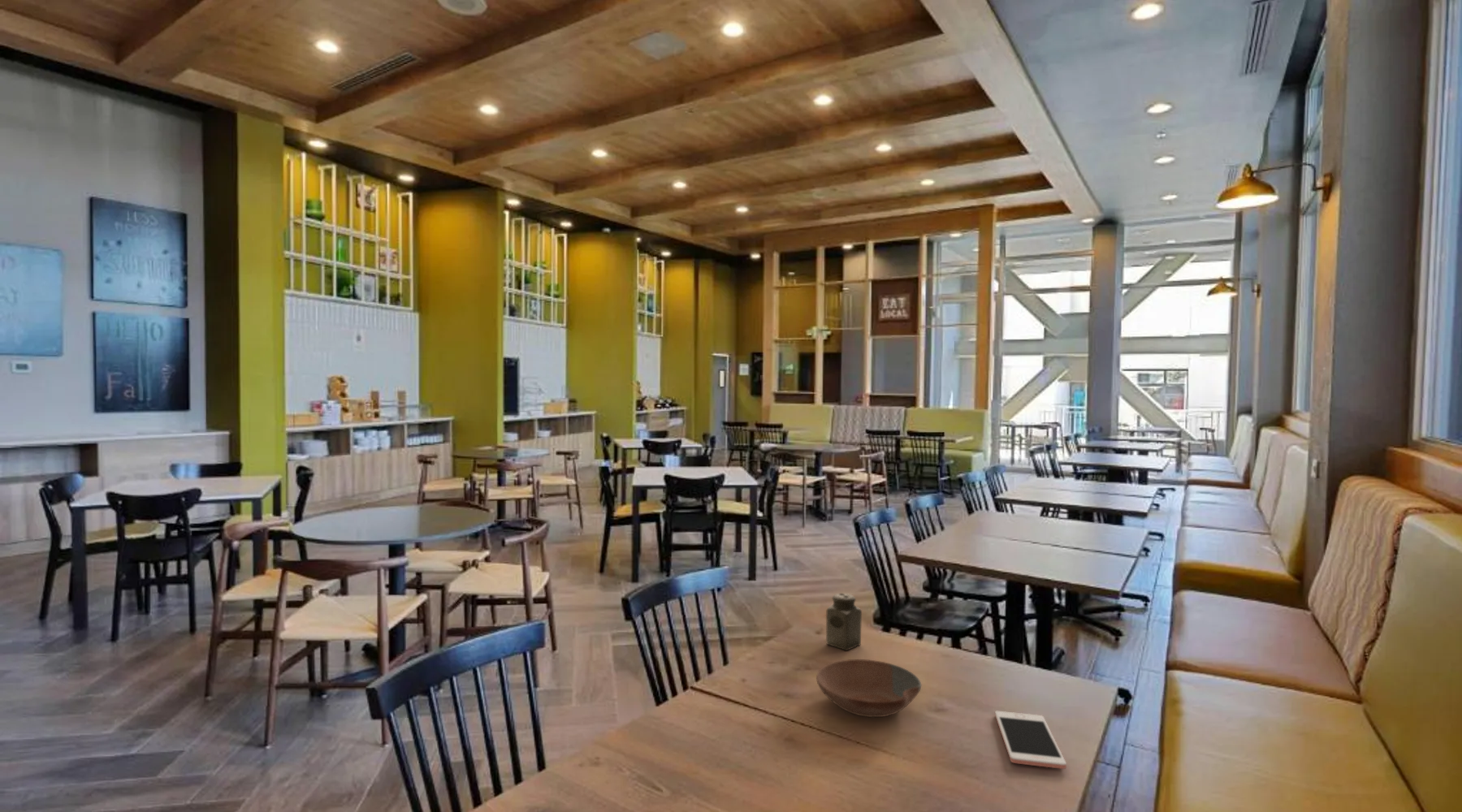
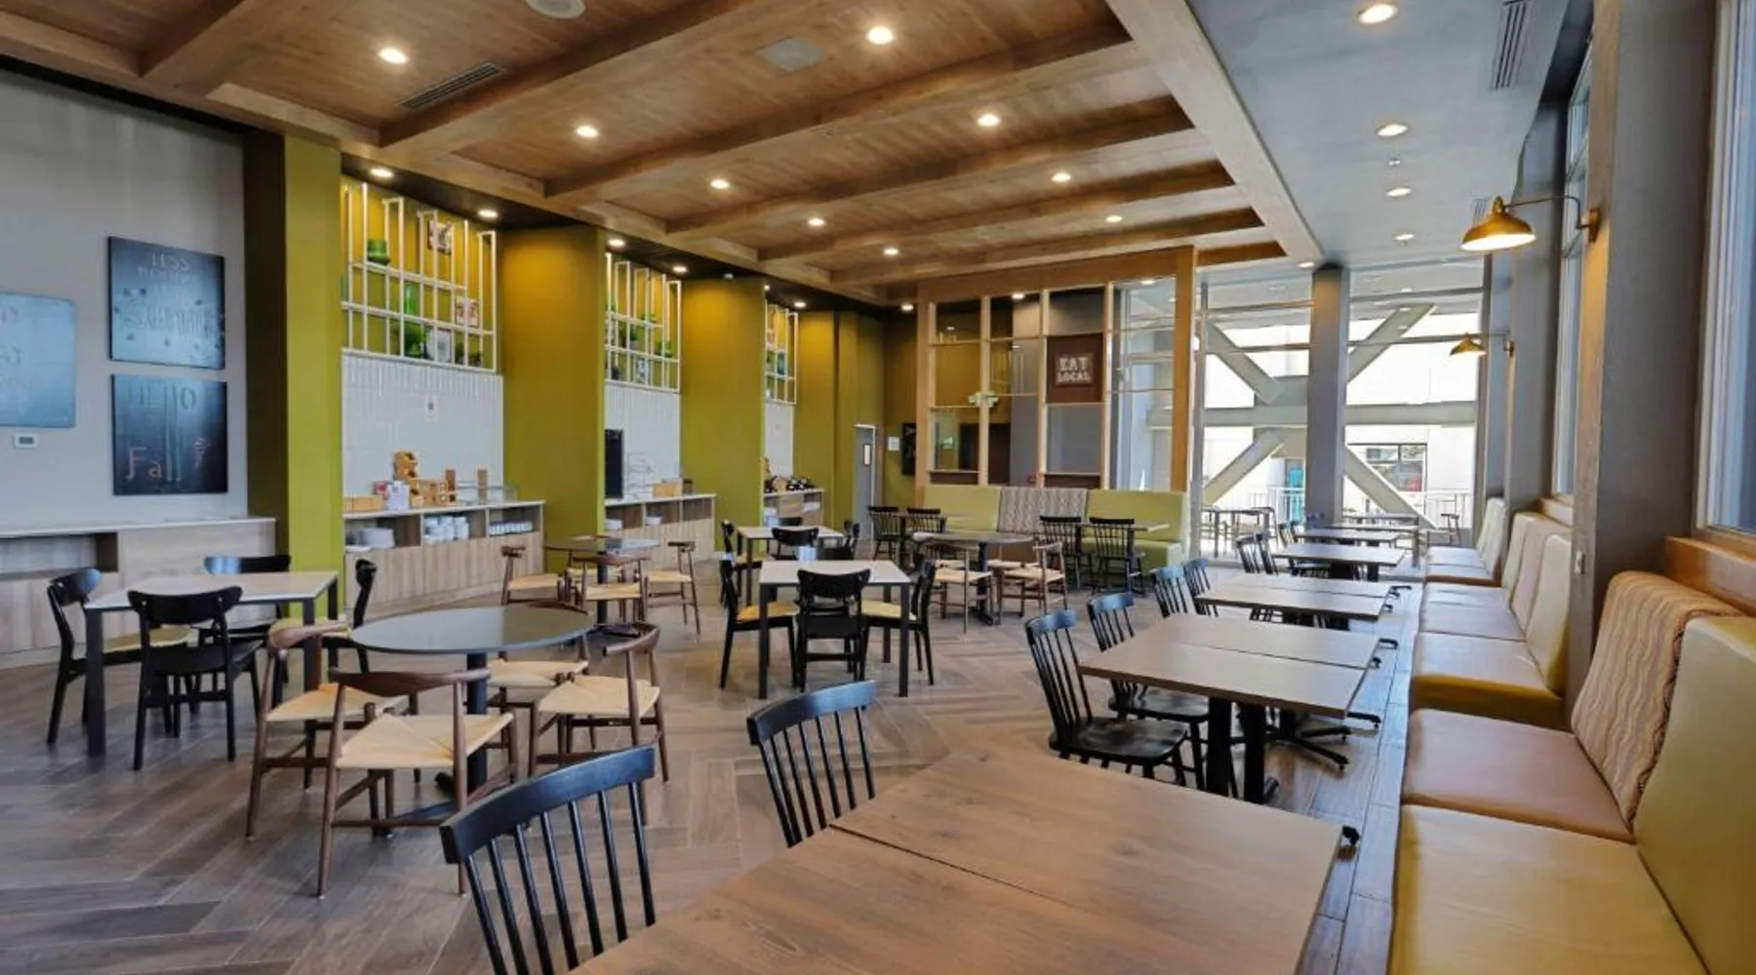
- bowl (867, 691)
- cell phone (1027, 737)
- salt shaker (844, 619)
